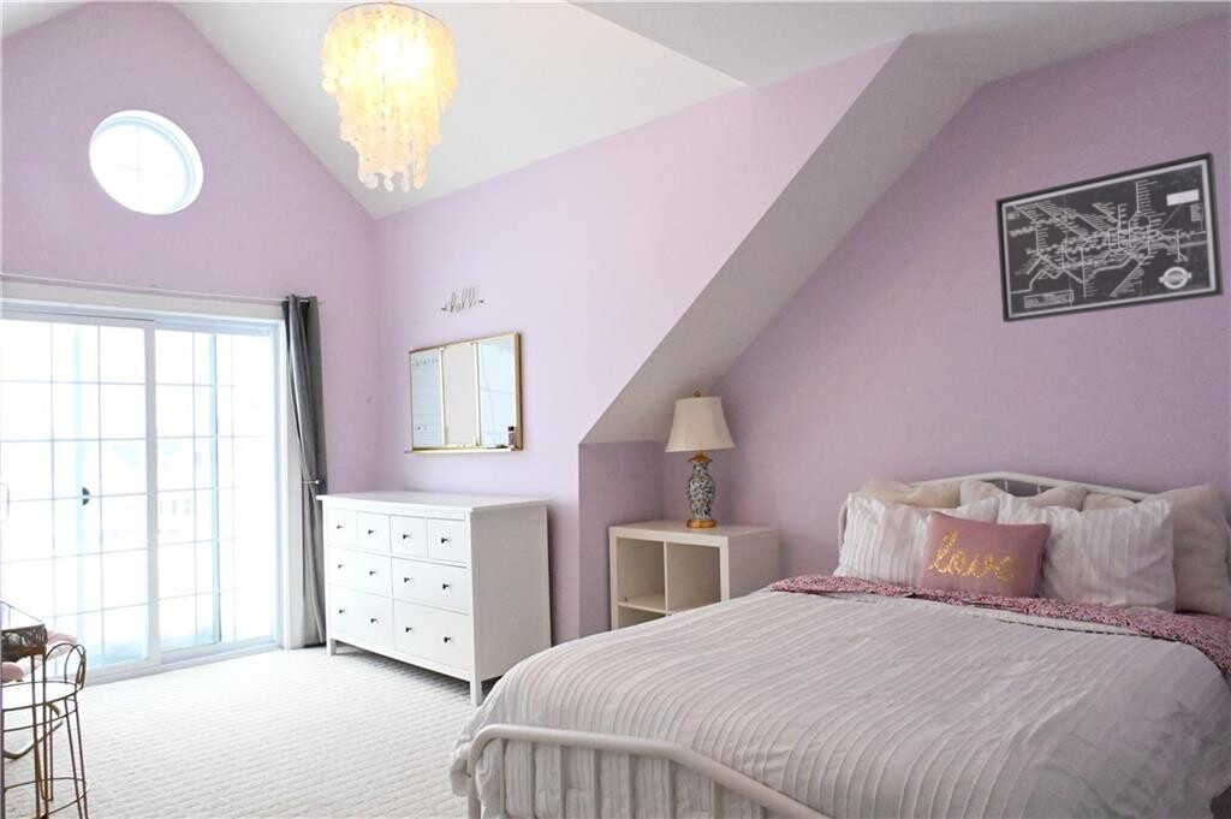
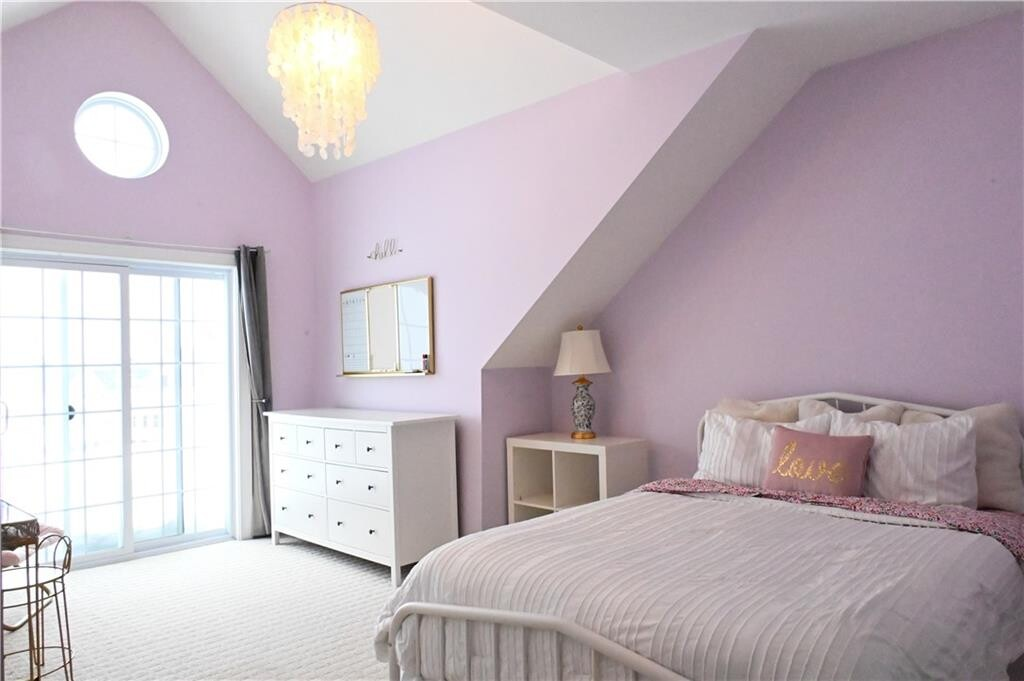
- wall art (1101, 243)
